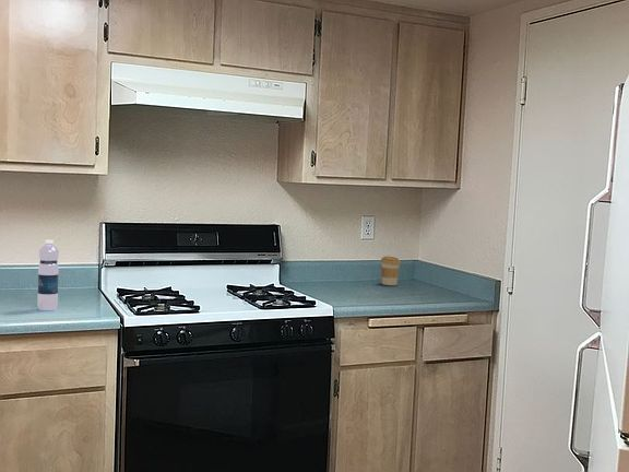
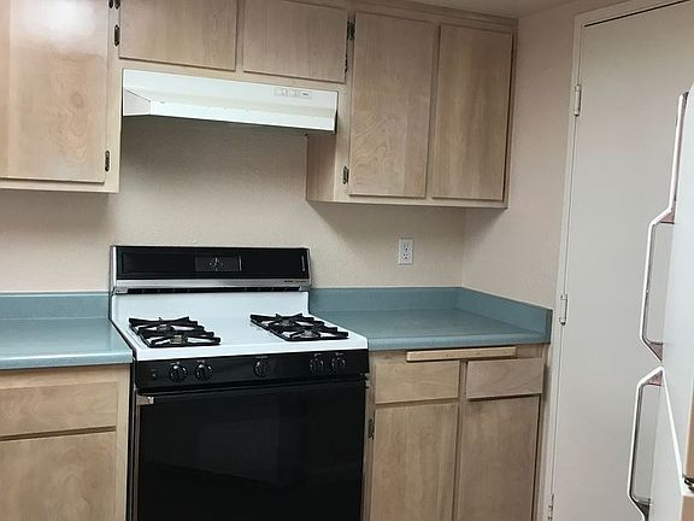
- coffee cup (390, 270)
- water bottle (48, 274)
